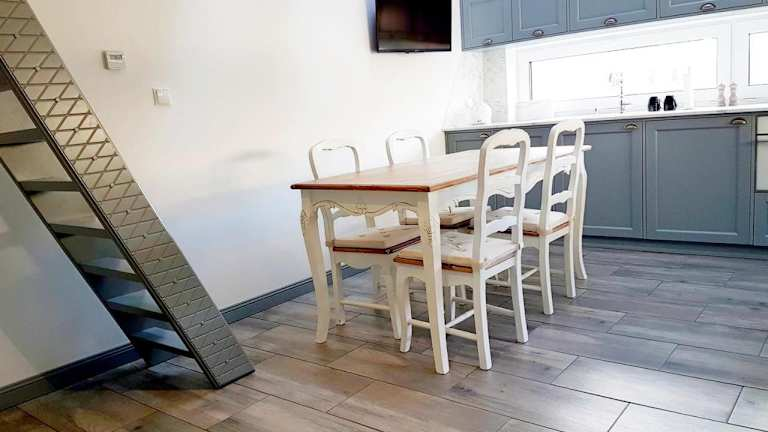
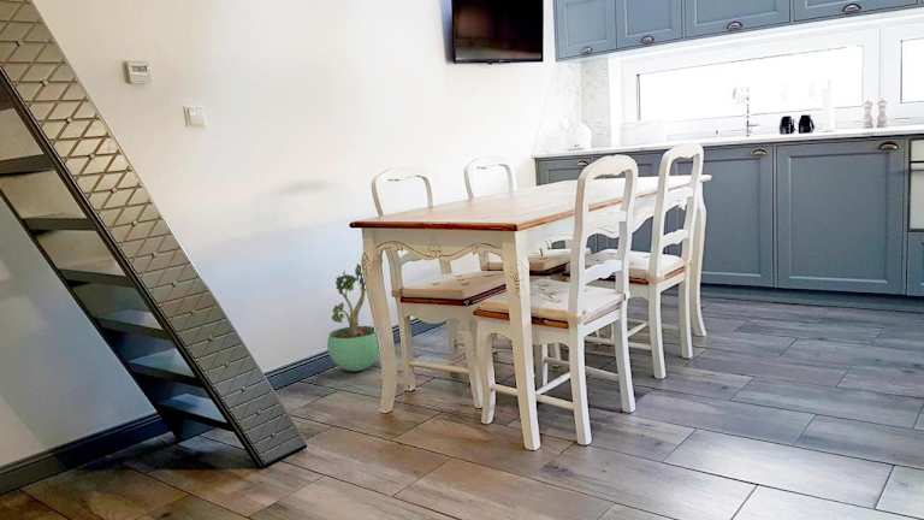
+ potted plant (354, 317)
